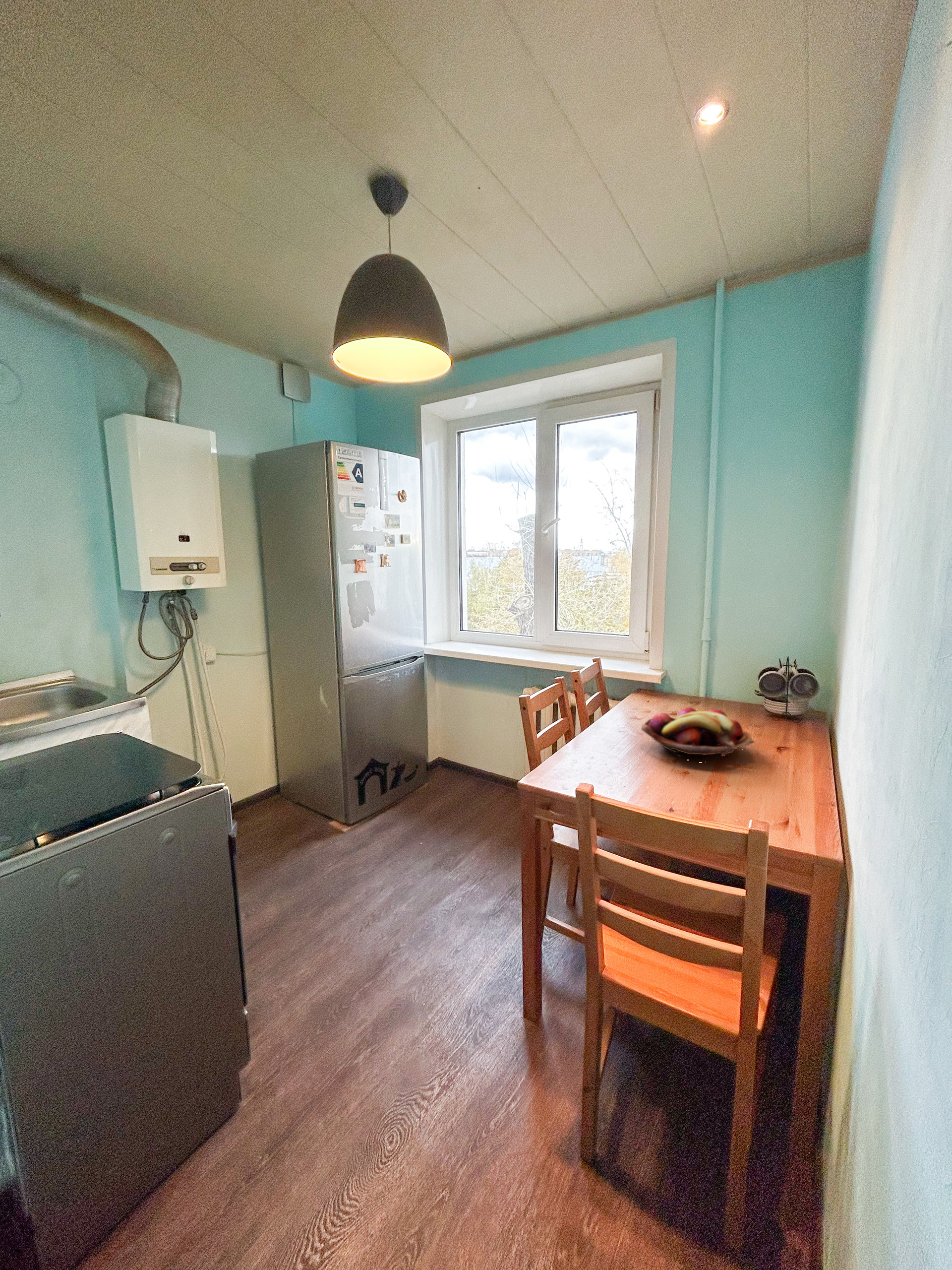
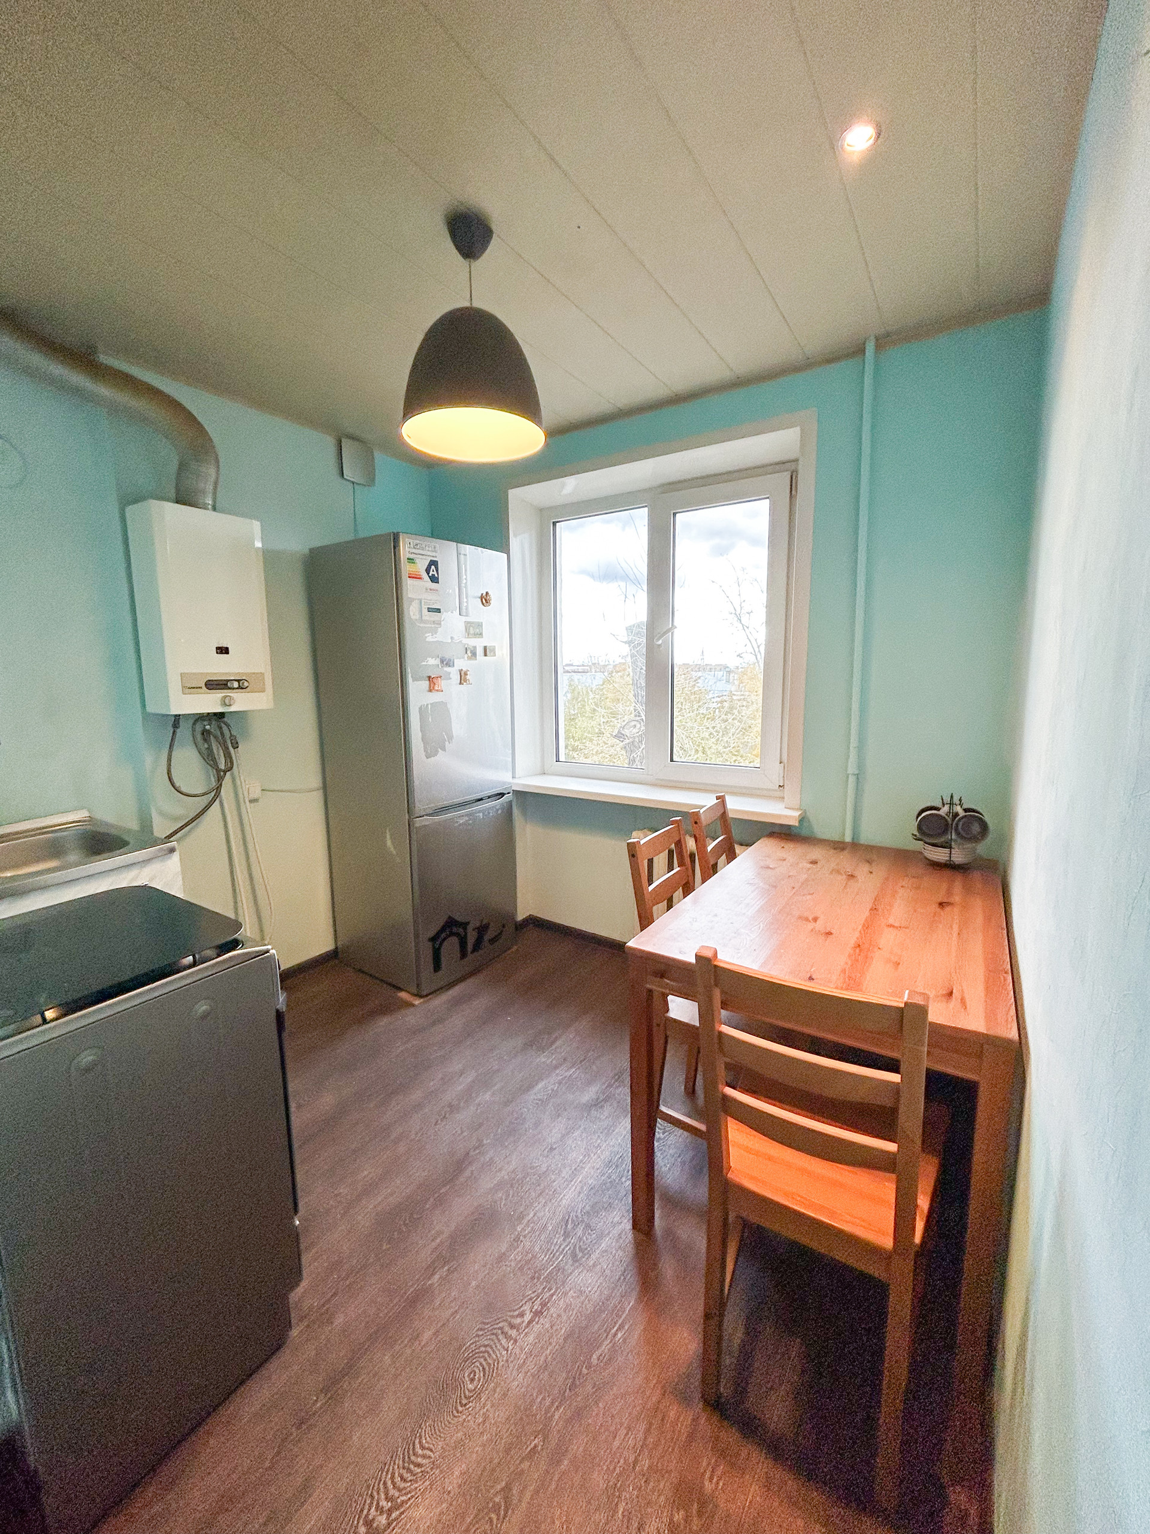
- fruit basket (696, 730)
